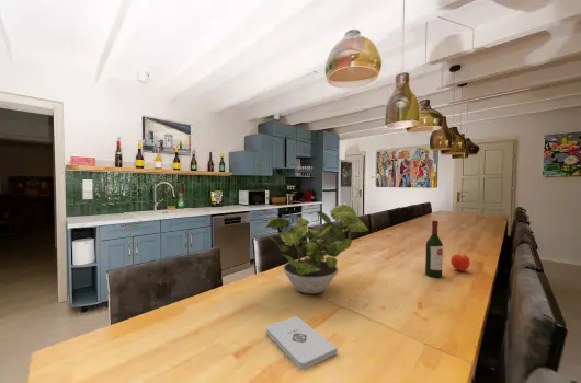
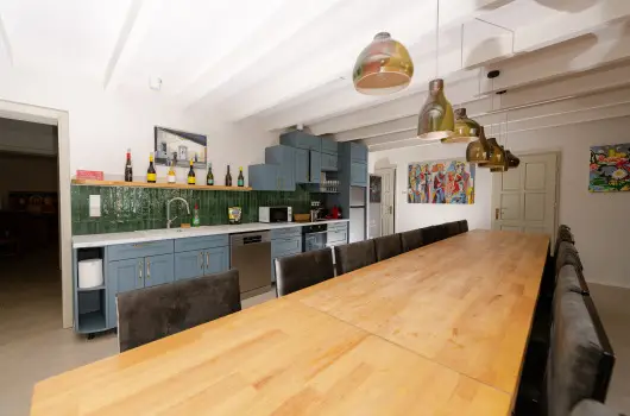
- wine bottle (434, 247)
- potted plant (315, 247)
- apple (459, 262)
- notepad (298, 338)
